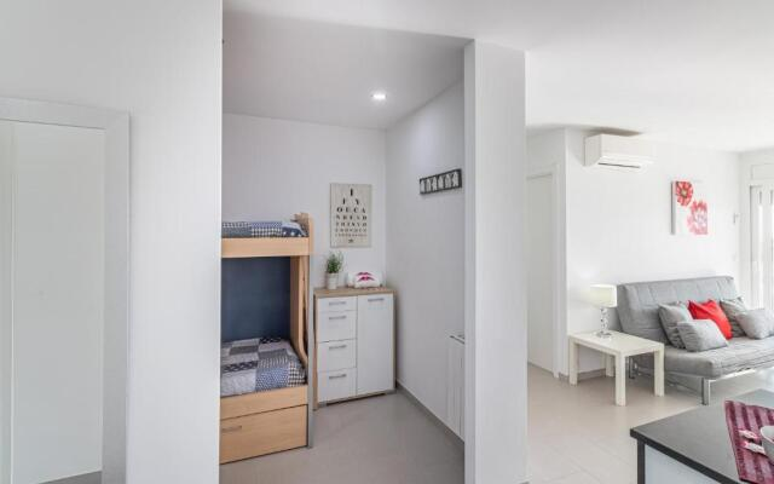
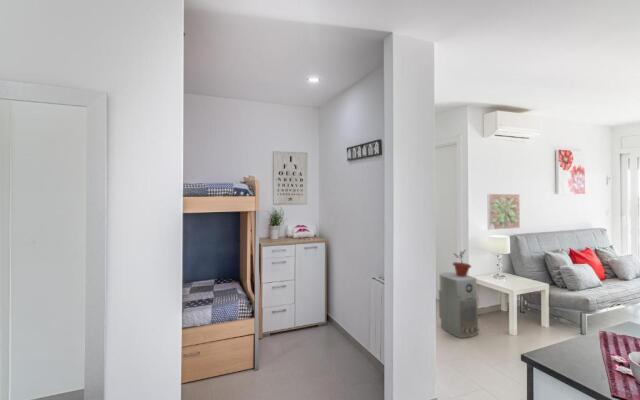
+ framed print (504, 211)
+ air purifier (457, 303)
+ potted plant (461, 262)
